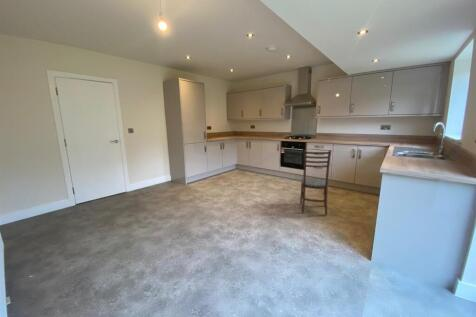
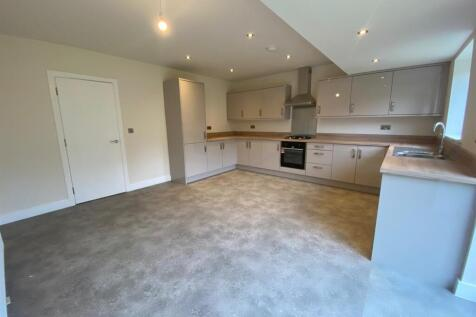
- dining chair (314, 179)
